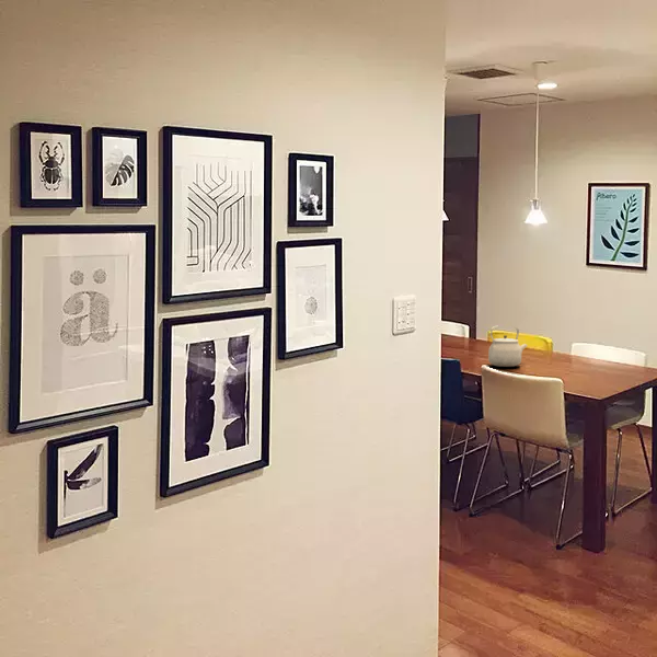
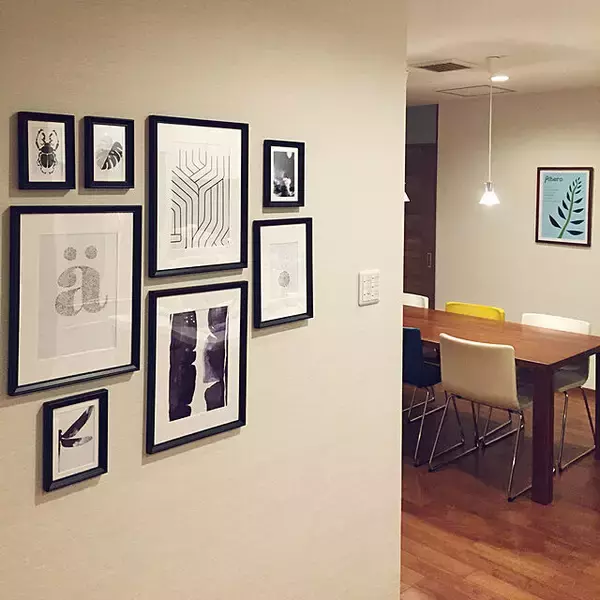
- tea kettle (508, 345)
